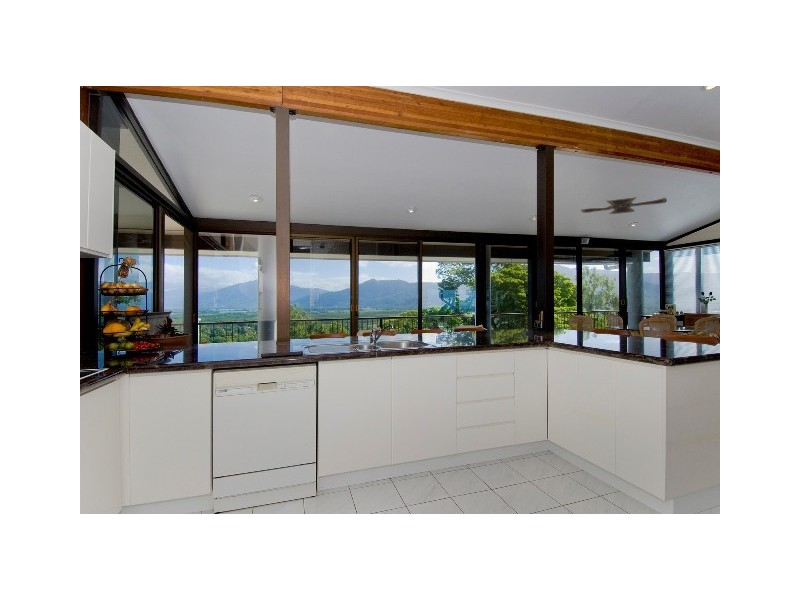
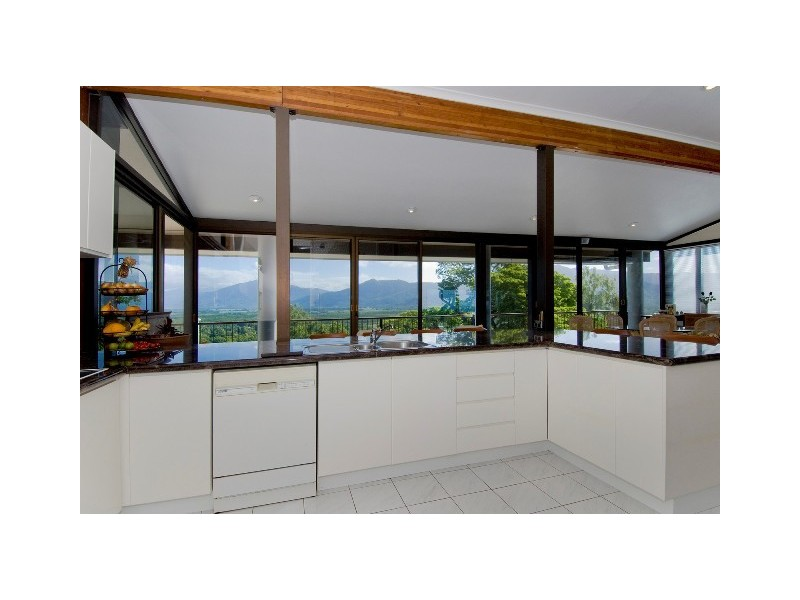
- ceiling fan (621, 206)
